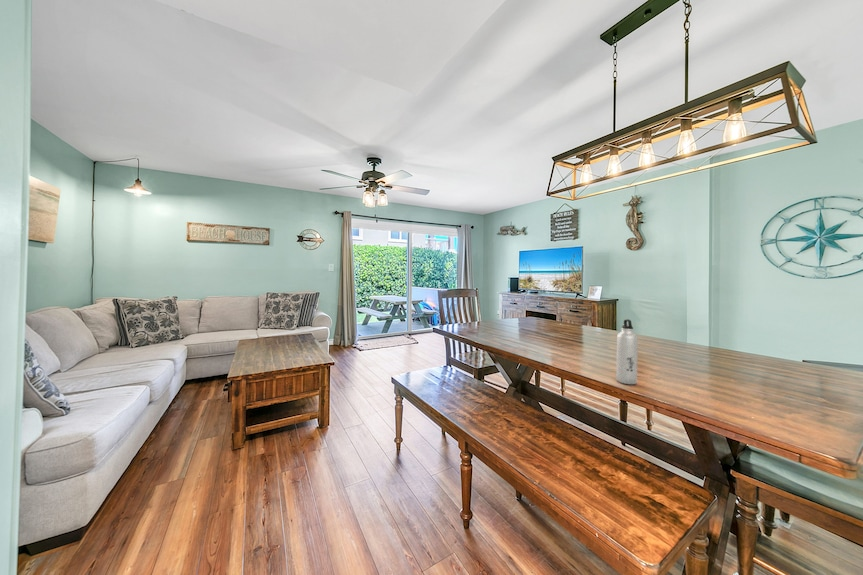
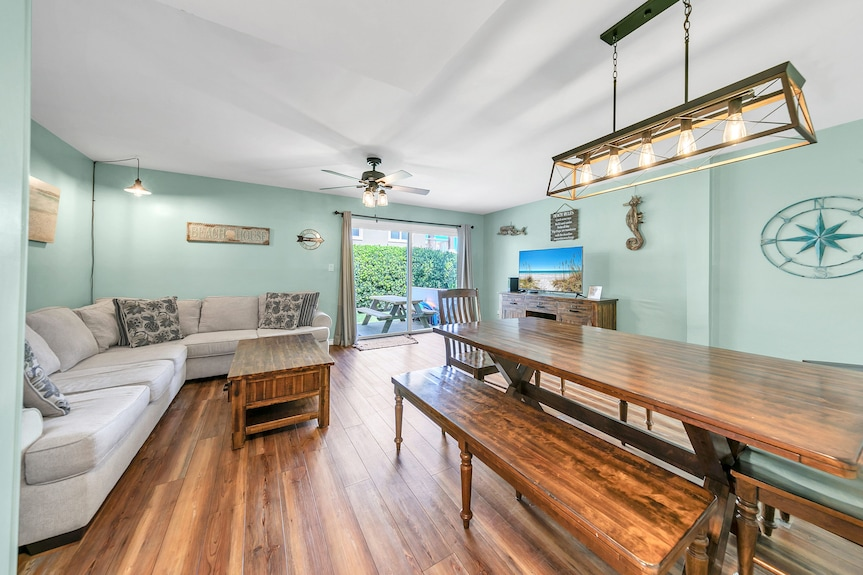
- water bottle (627, 350)
